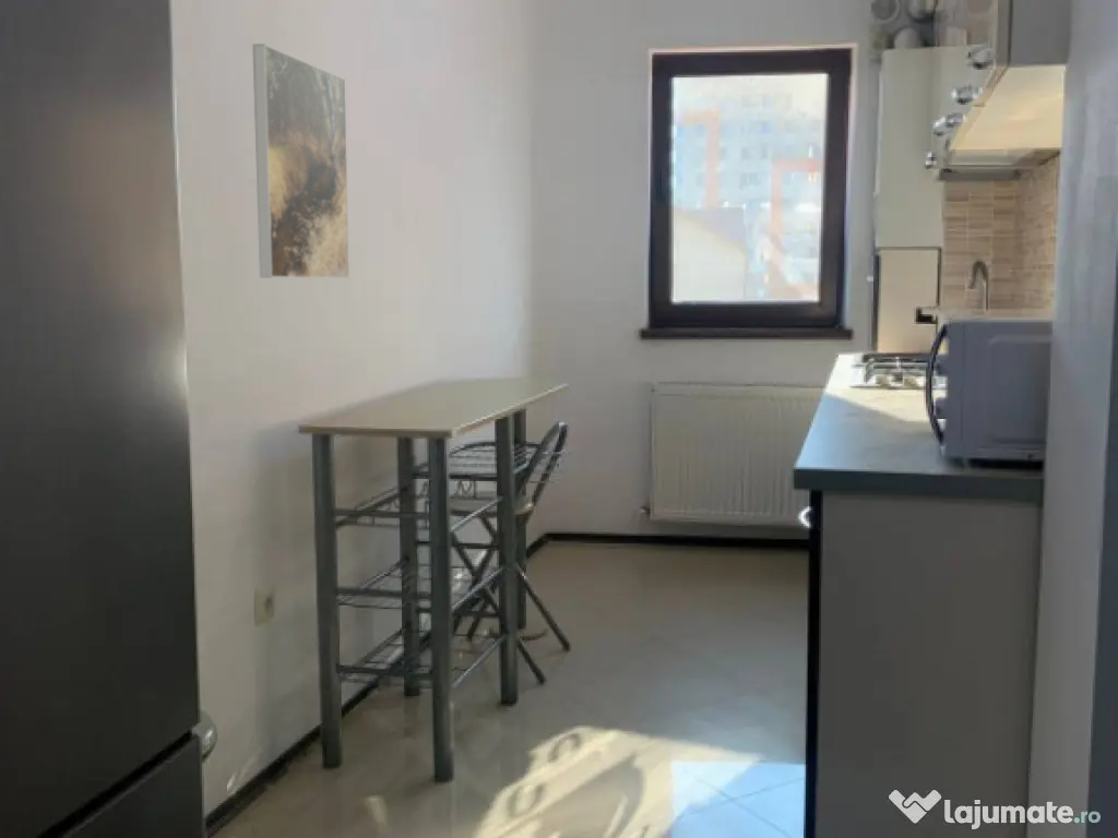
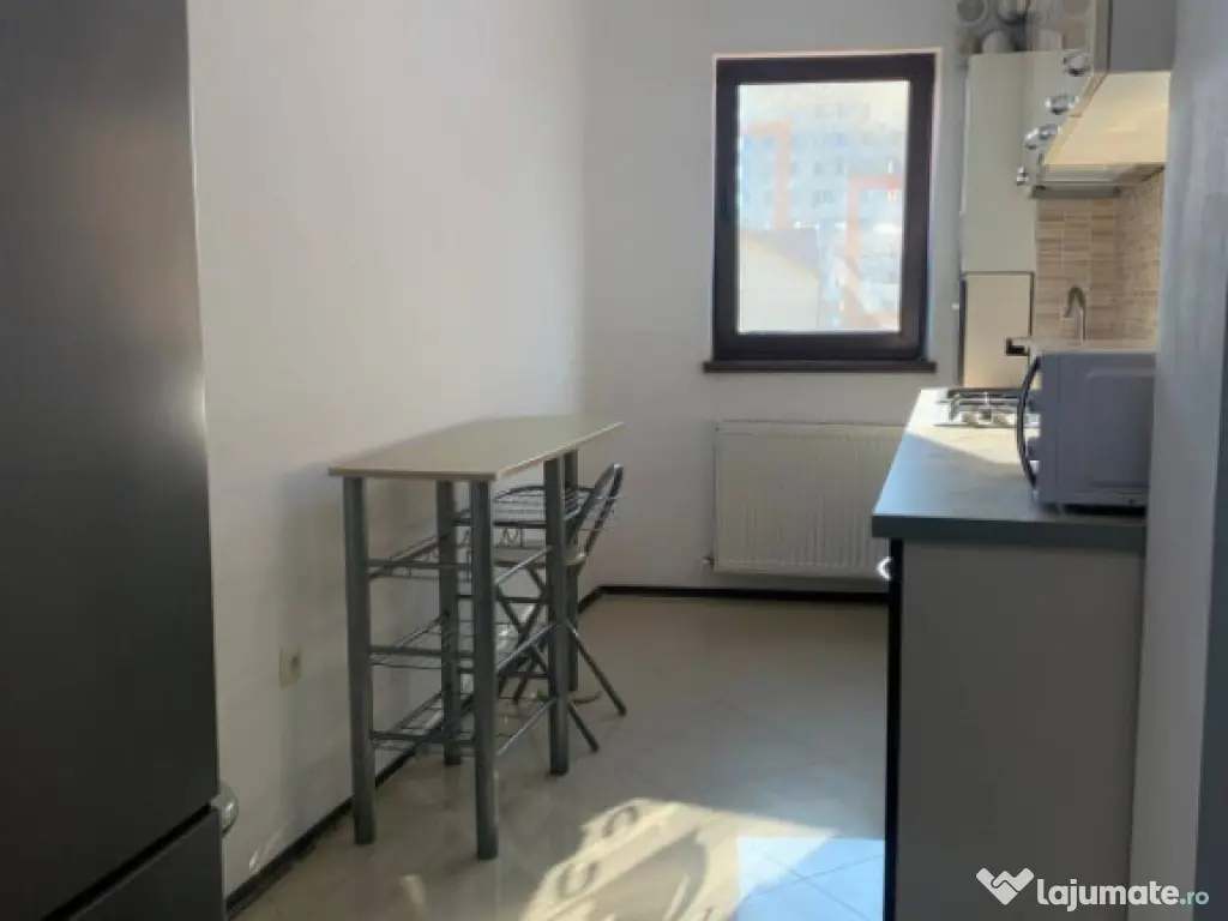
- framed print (305, 171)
